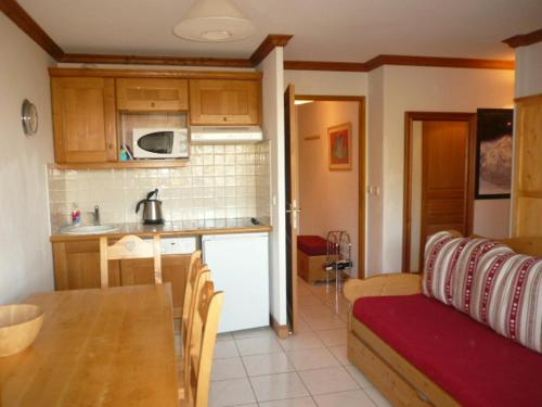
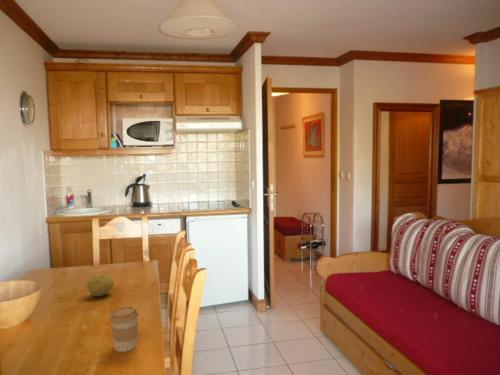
+ fruit (100, 285)
+ coffee cup (124, 328)
